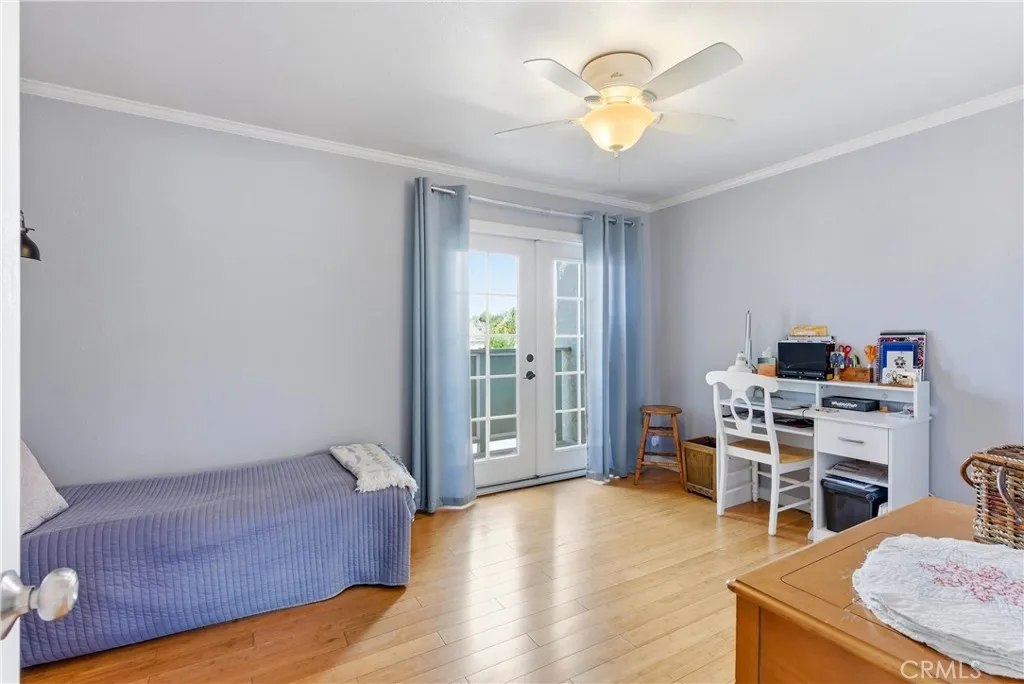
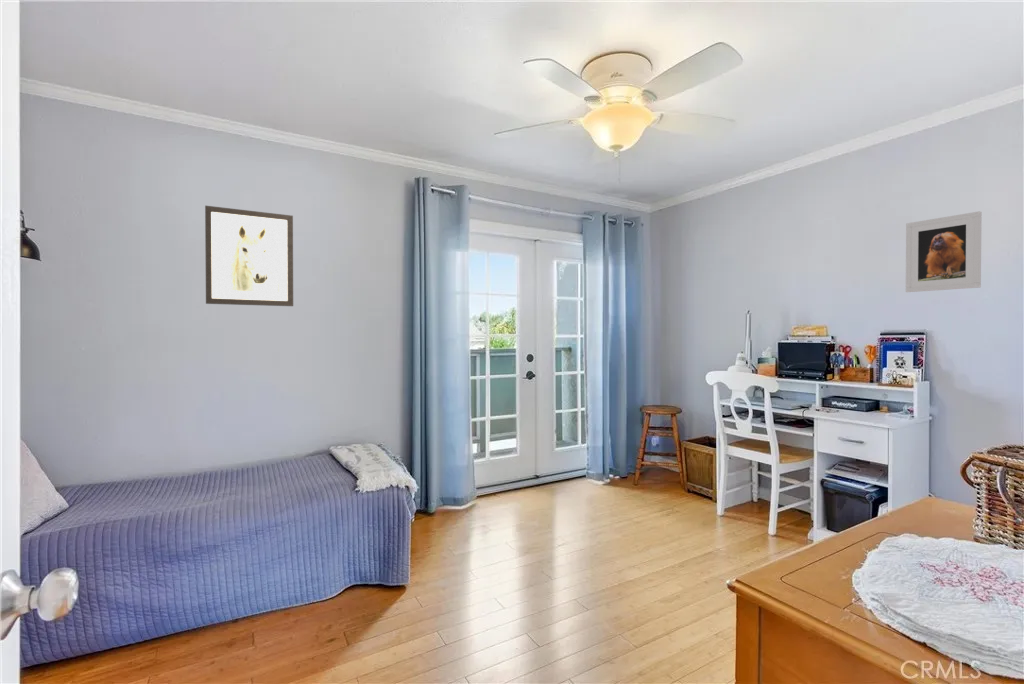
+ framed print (941, 253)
+ wall art (250, 258)
